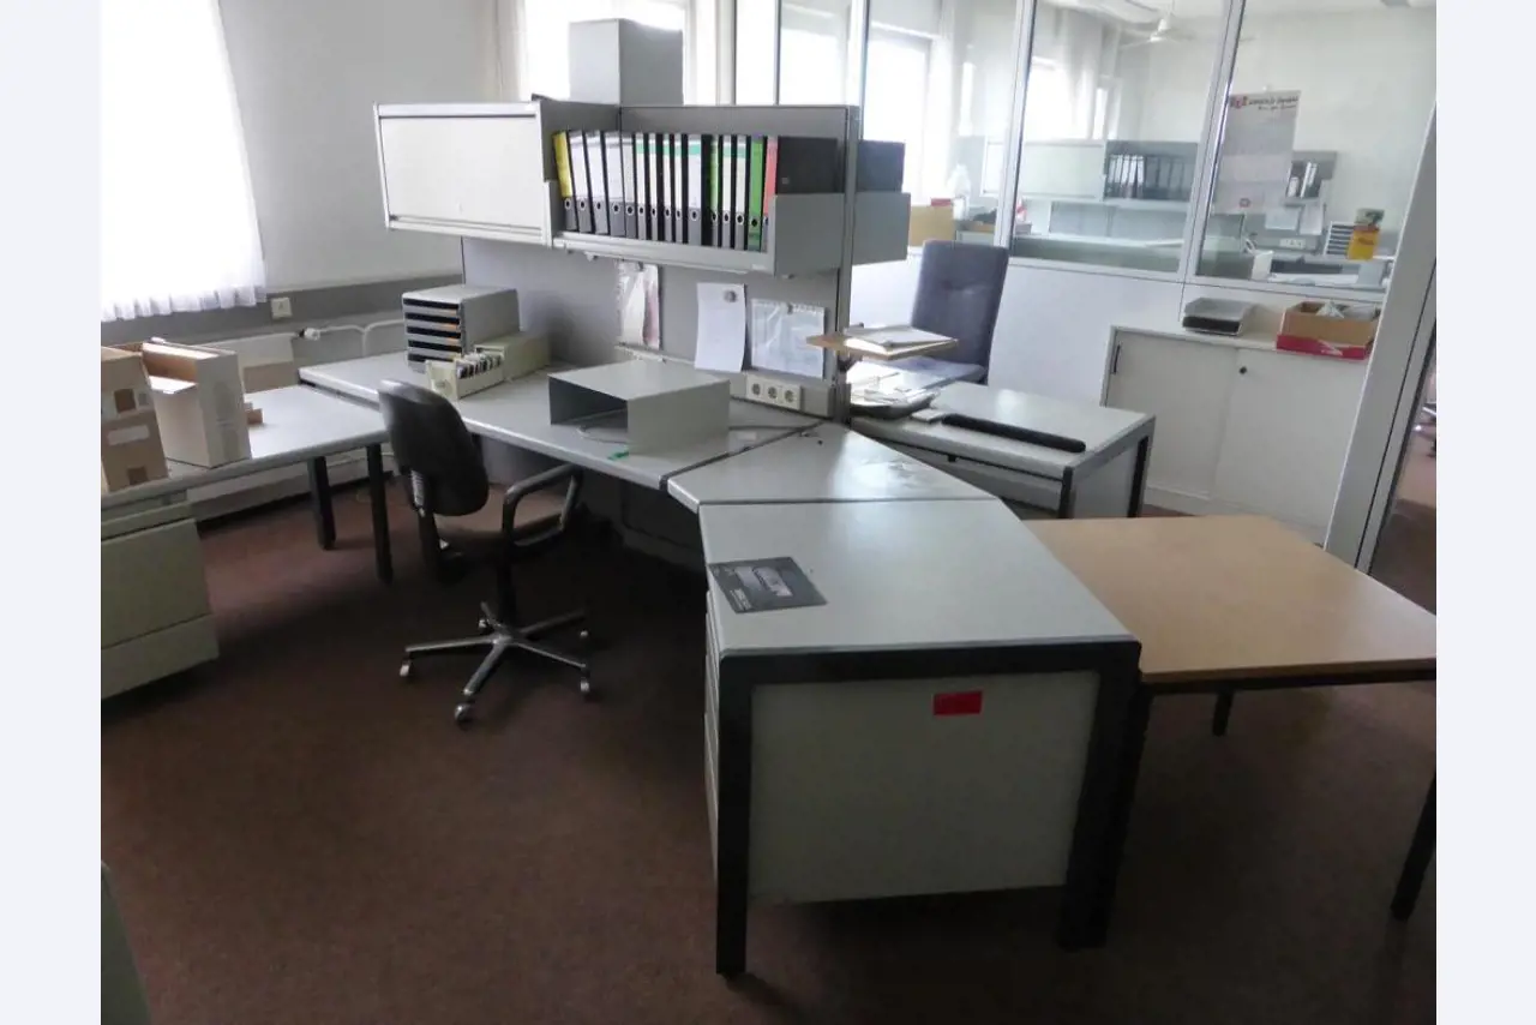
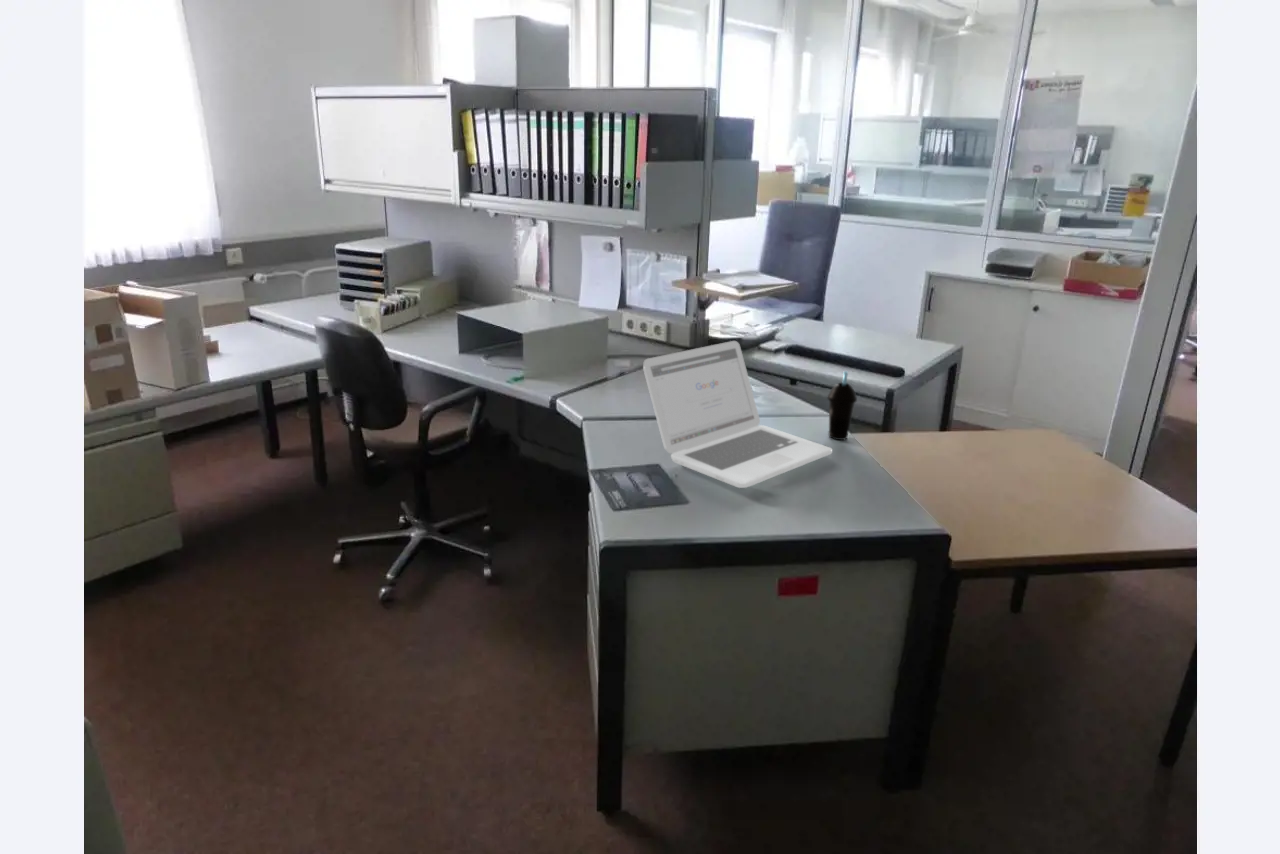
+ cup (841, 404)
+ laptop (739, 408)
